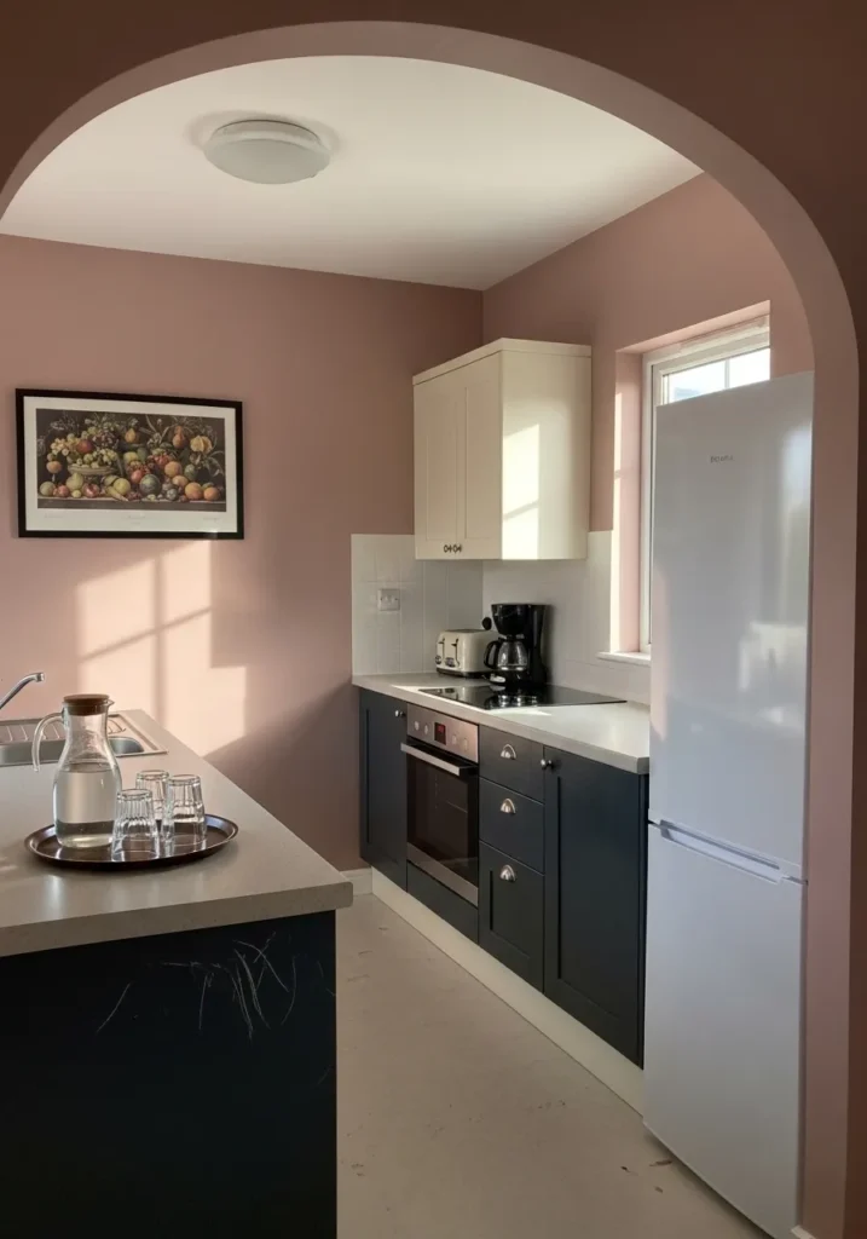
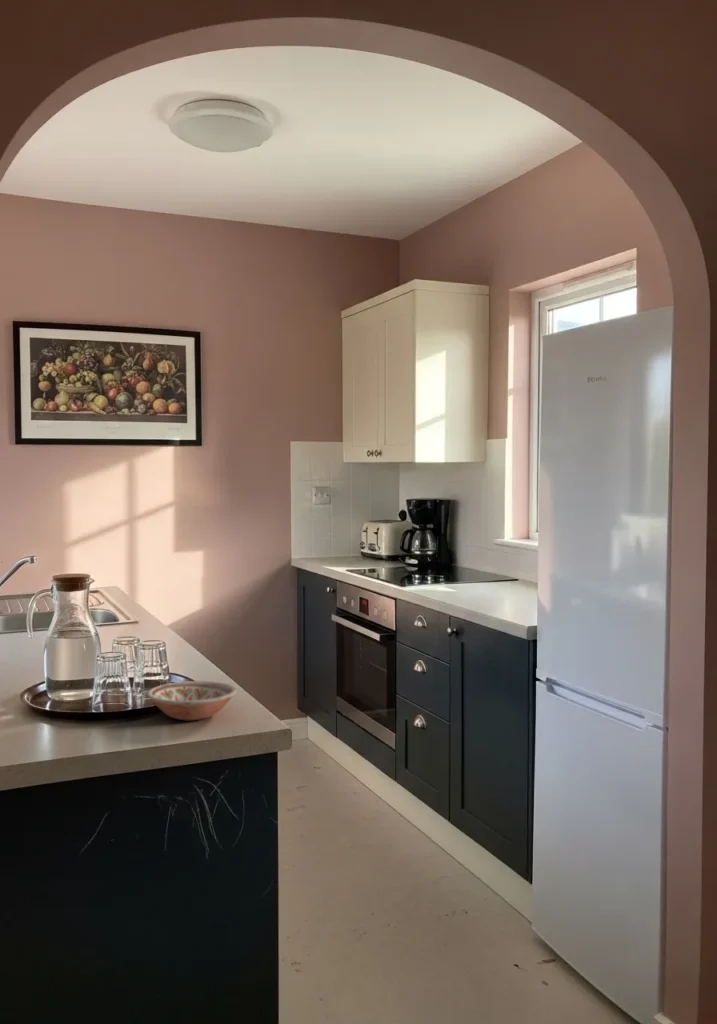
+ bowl (192, 702)
